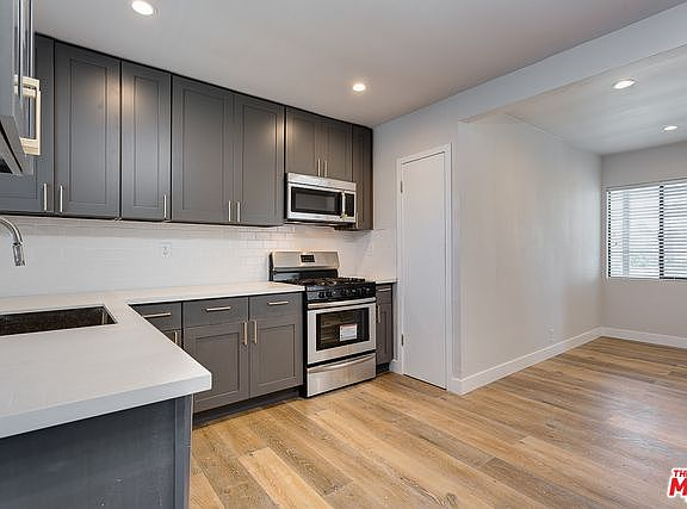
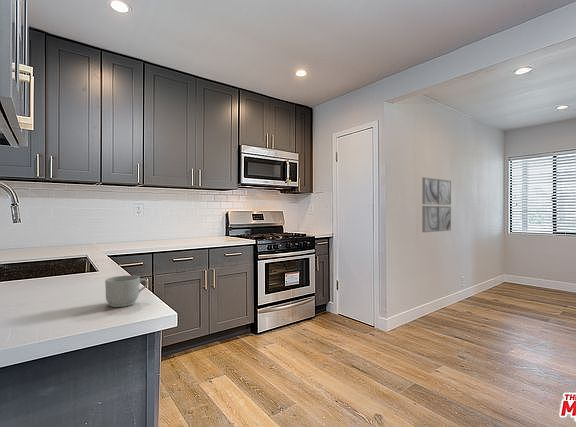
+ mug (127, 290)
+ wall art (437, 204)
